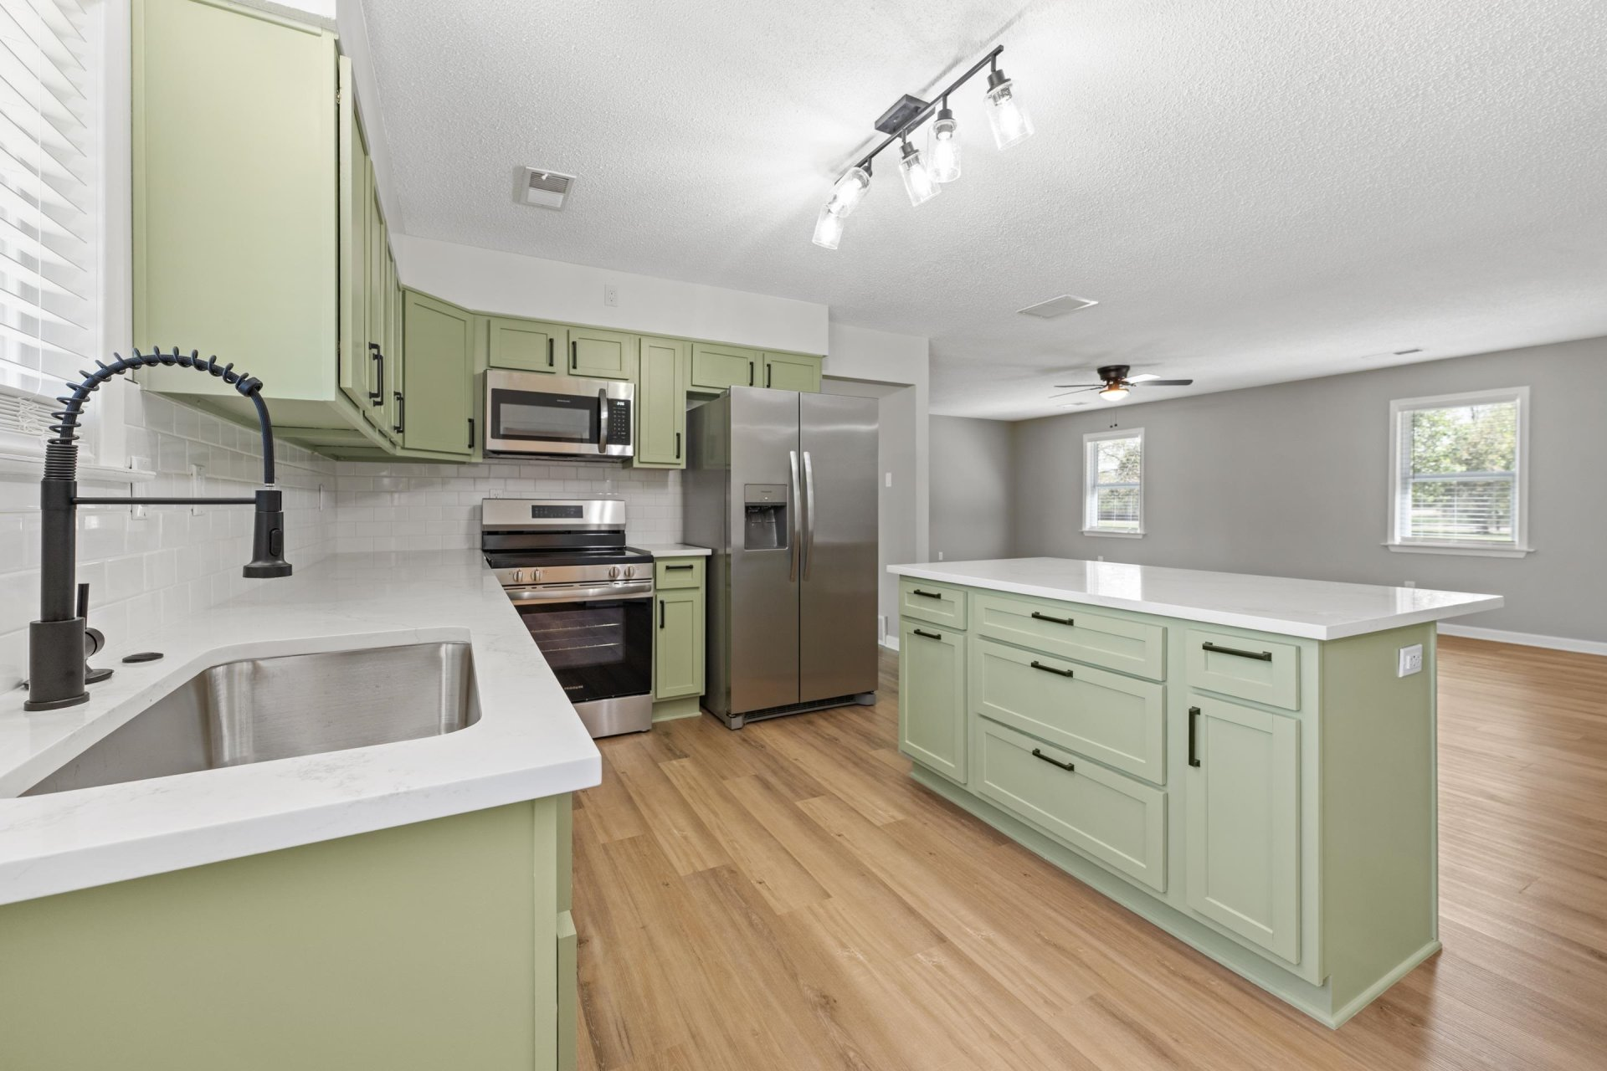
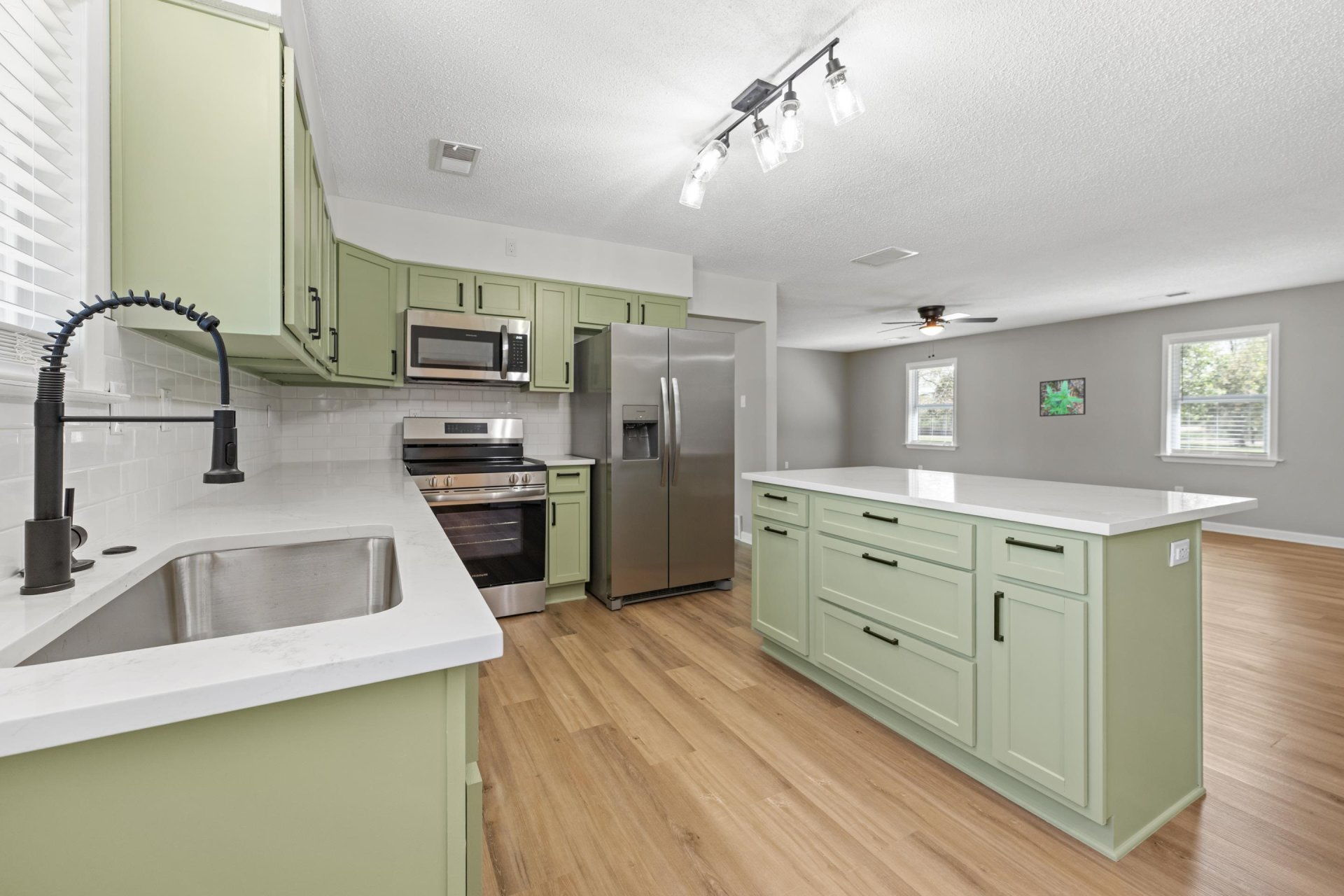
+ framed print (1062, 398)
